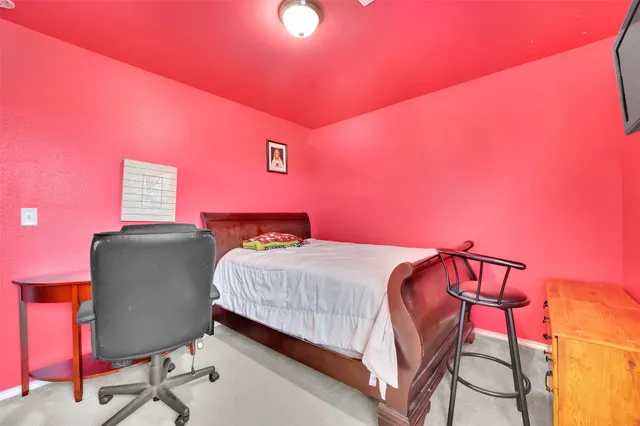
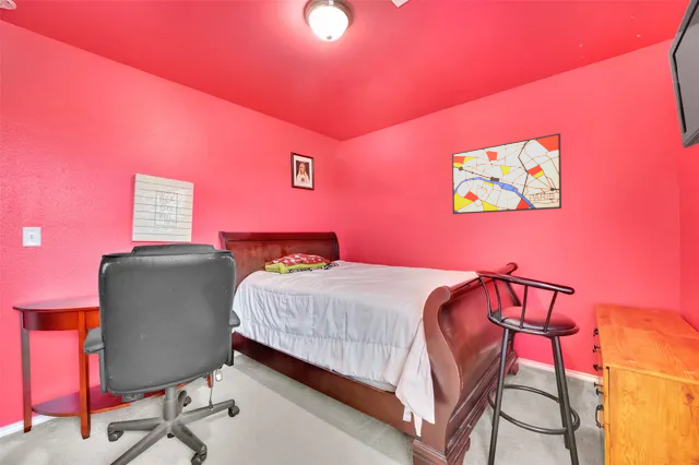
+ wall art (500, 178)
